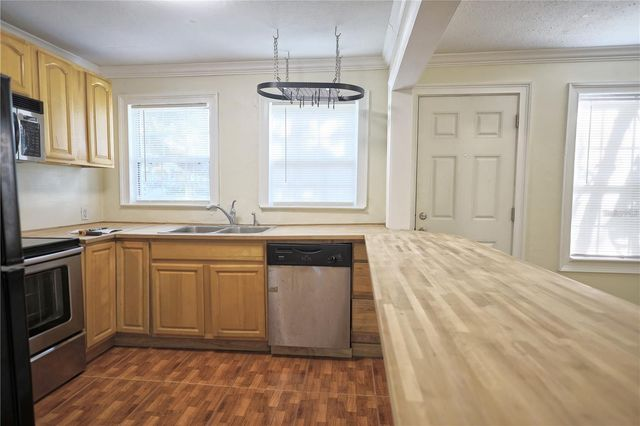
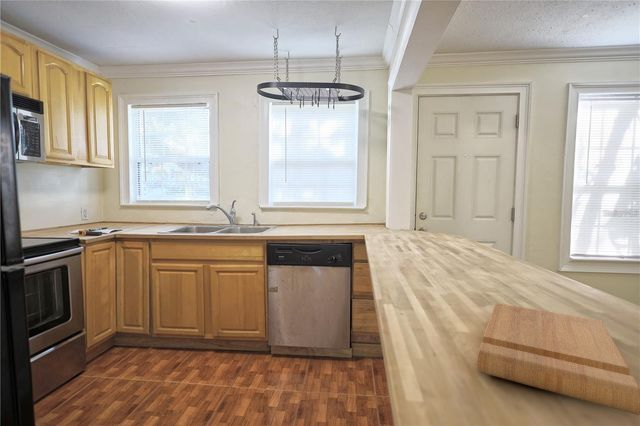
+ cutting board (546, 343)
